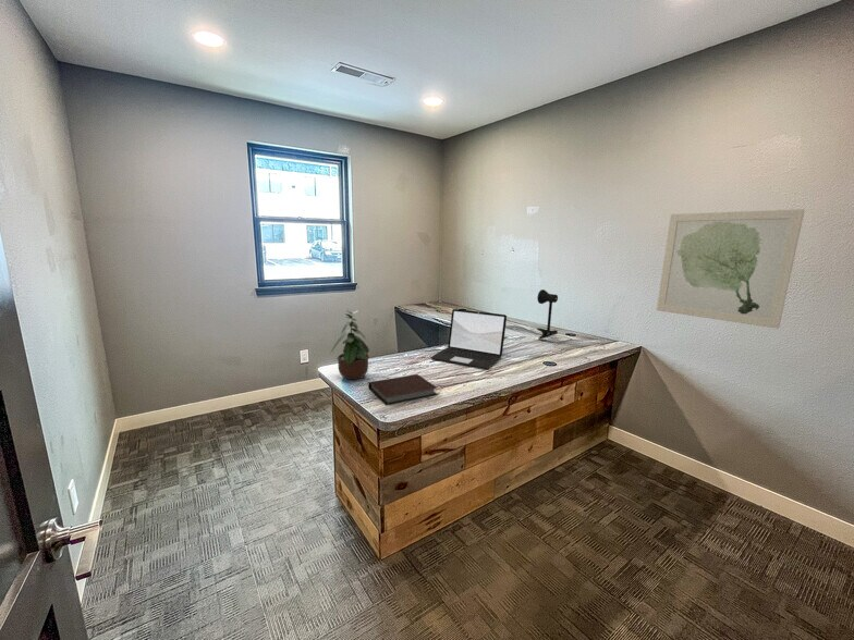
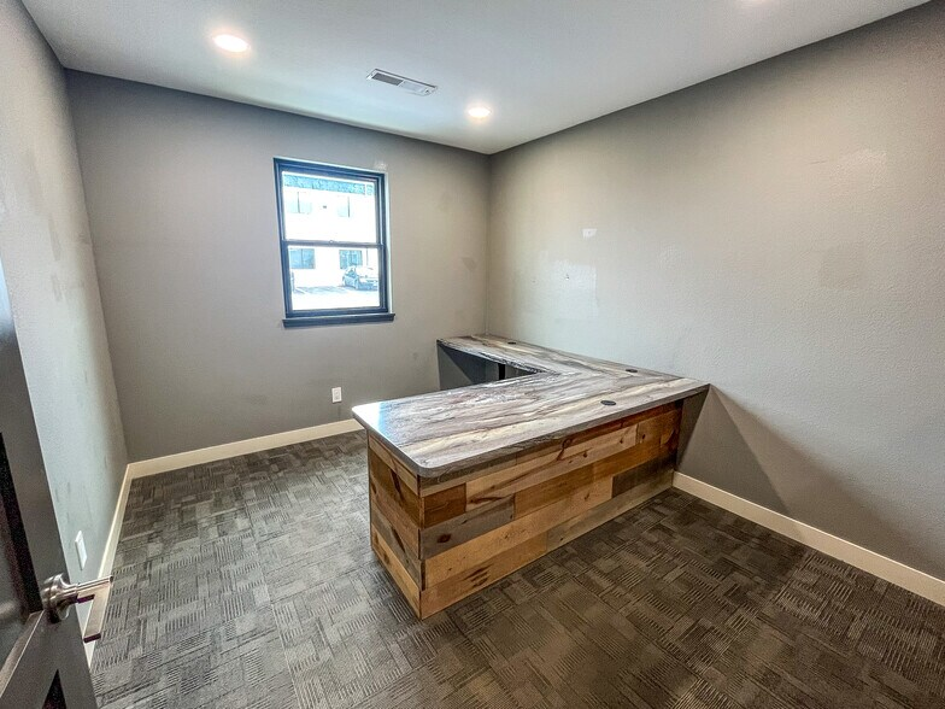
- notebook (402, 387)
- desk lamp (548, 316)
- laptop (468, 336)
- potted plant (350, 342)
- wall art (720, 267)
